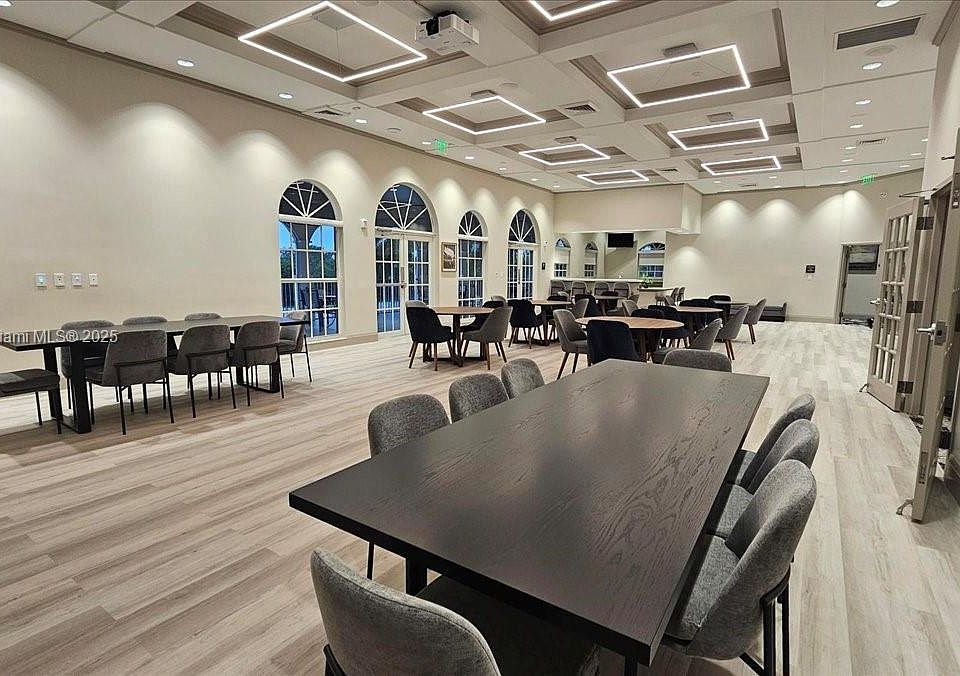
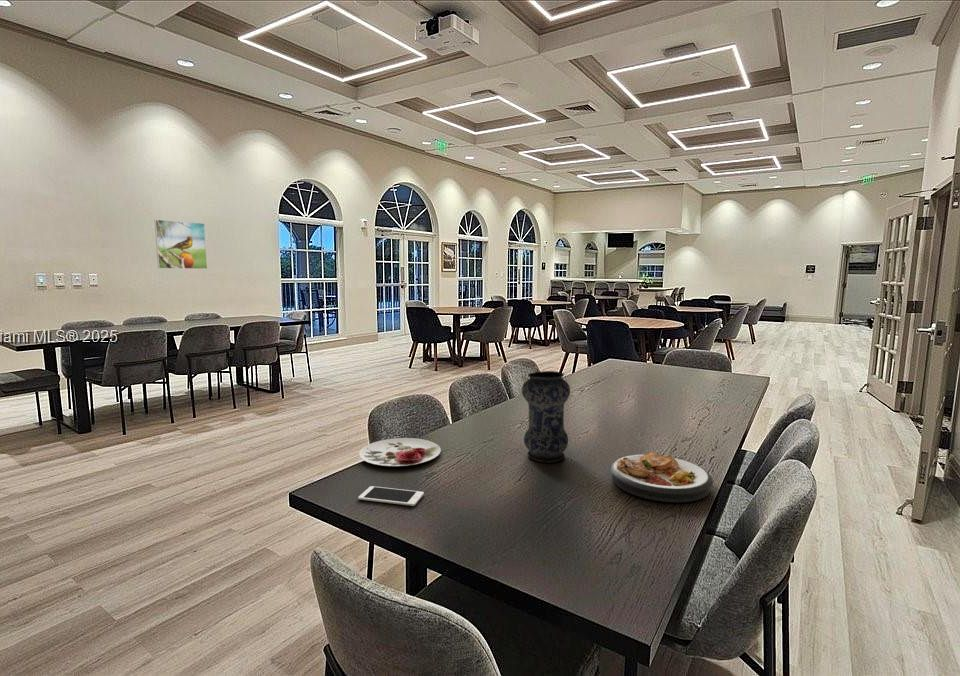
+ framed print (181, 245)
+ plate (400, 450)
+ vase (545, 415)
+ cell phone (391, 495)
+ plate (660, 472)
